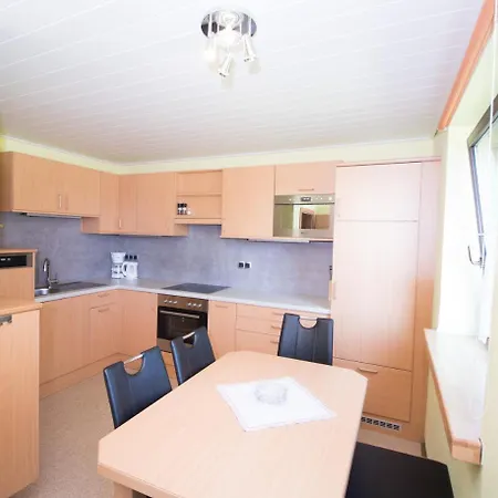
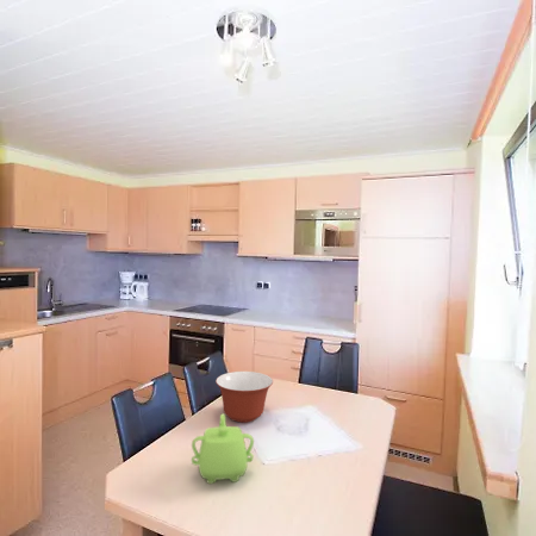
+ teapot (223, 445)
+ mixing bowl (243, 398)
